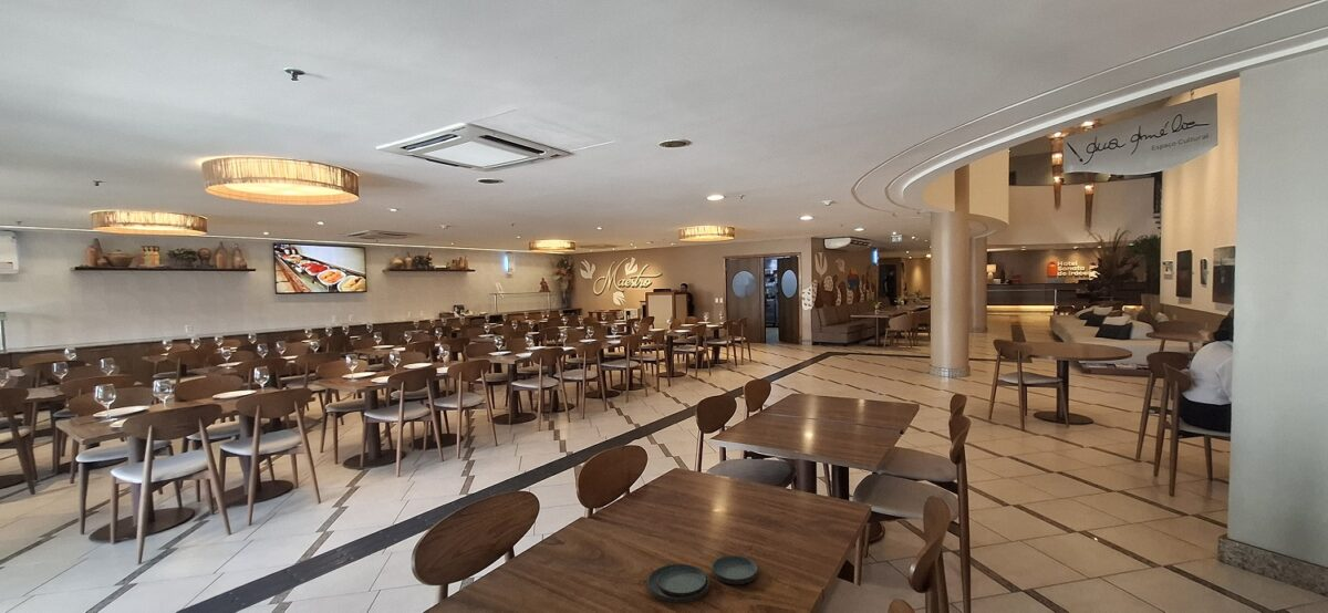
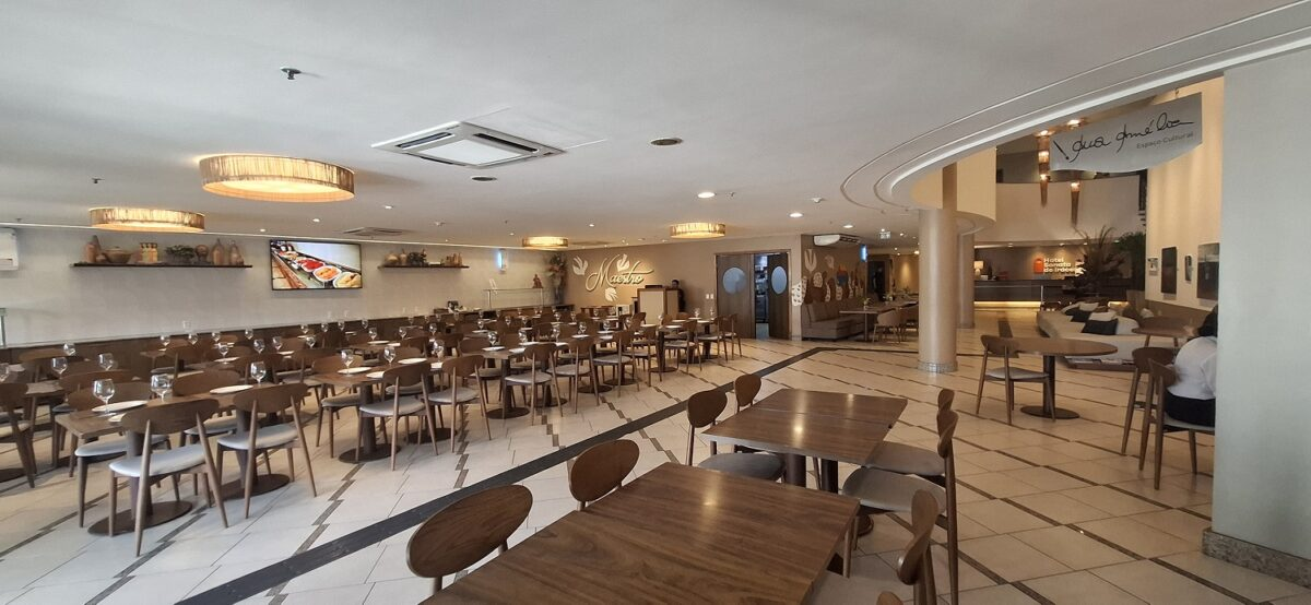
- plate (702, 575)
